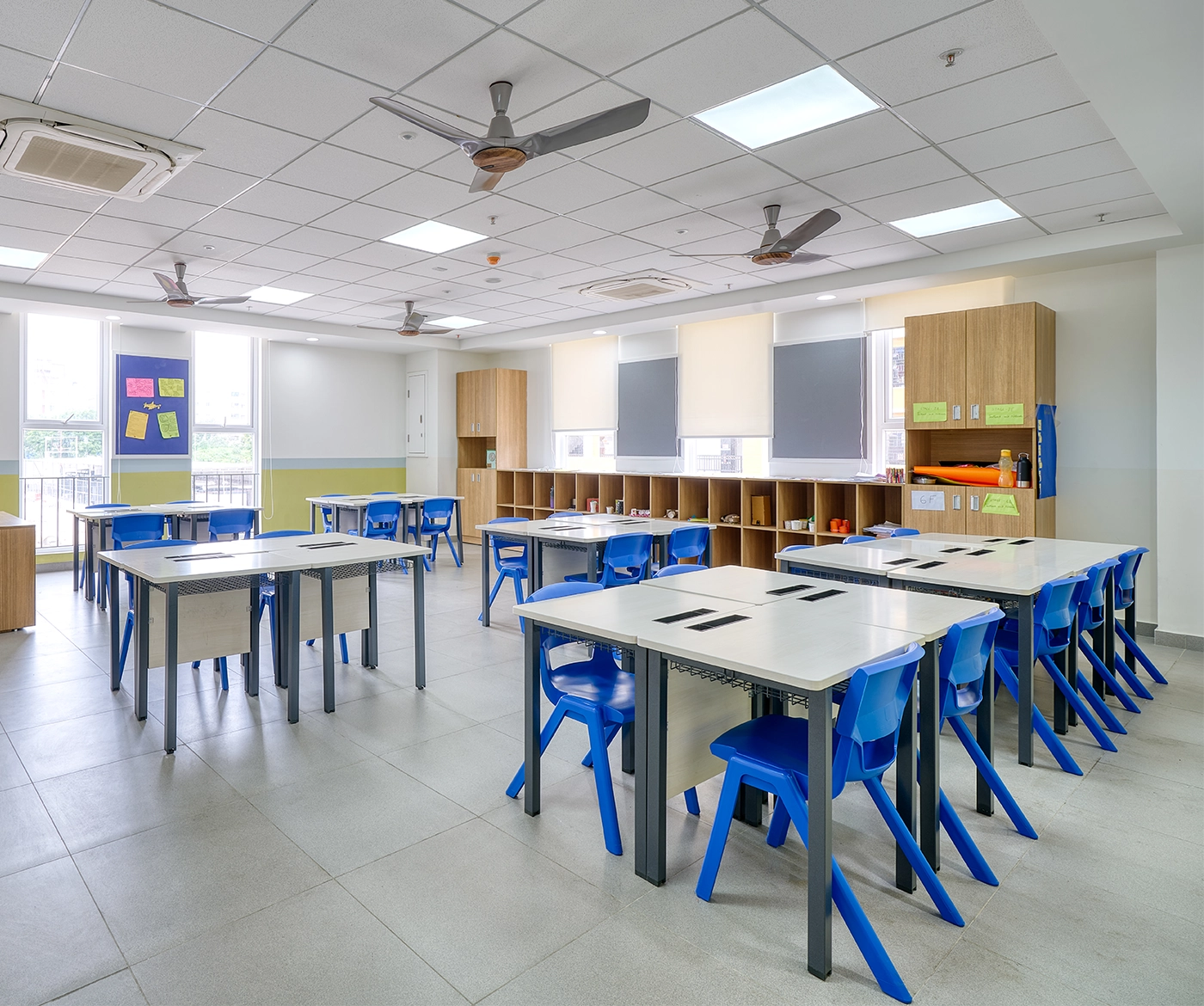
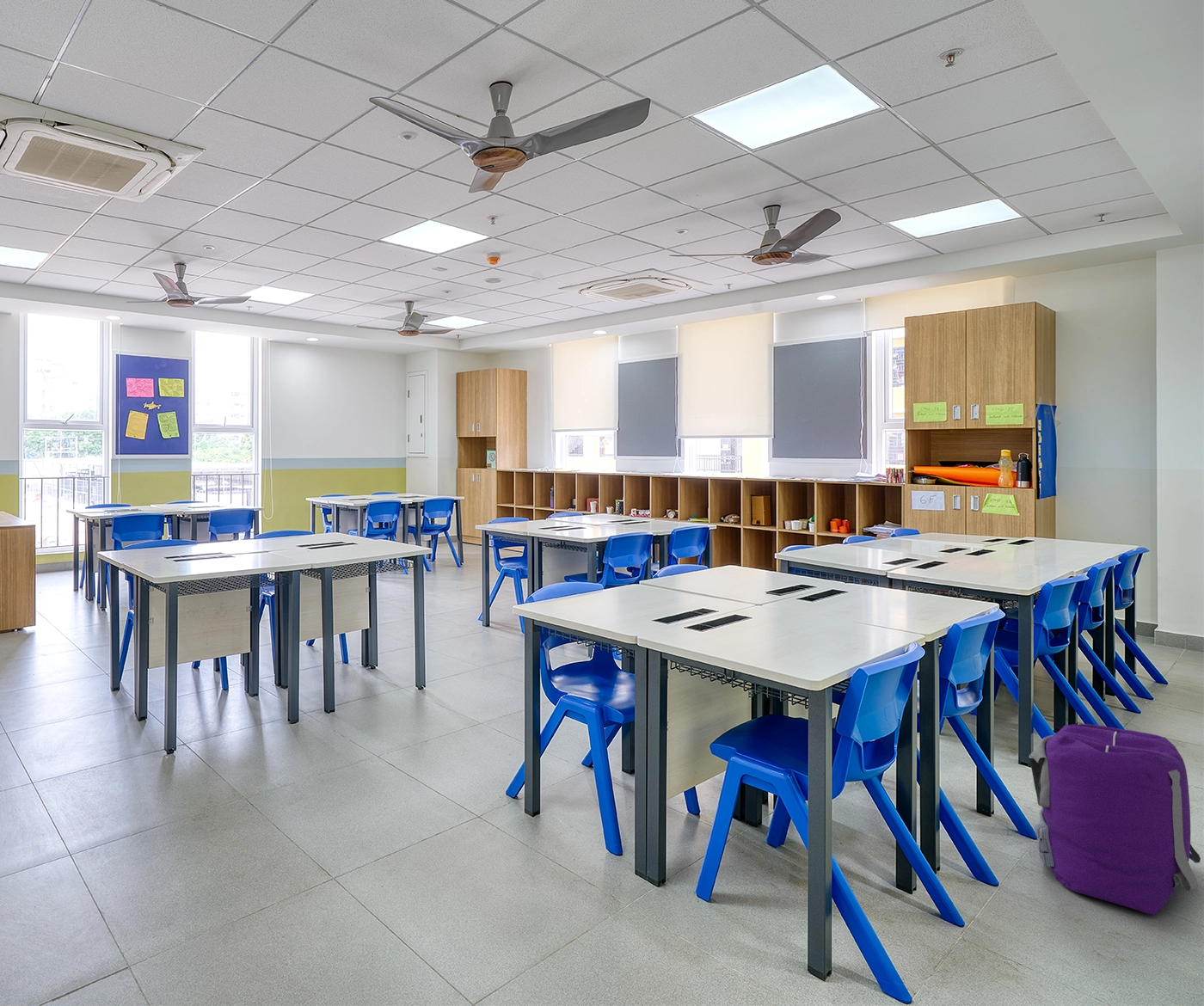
+ backpack (1113, 804)
